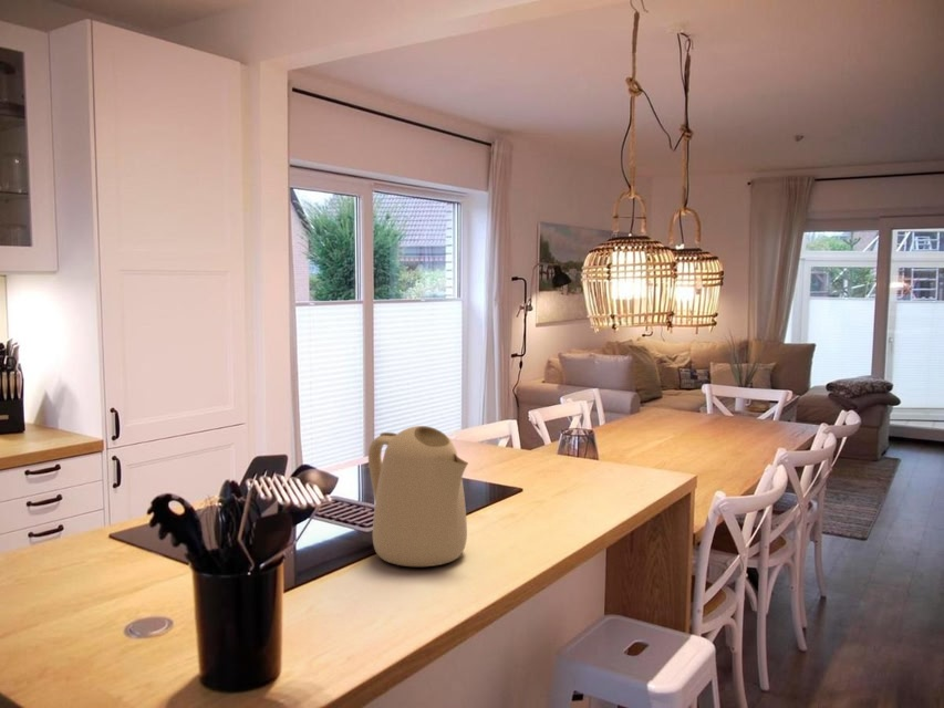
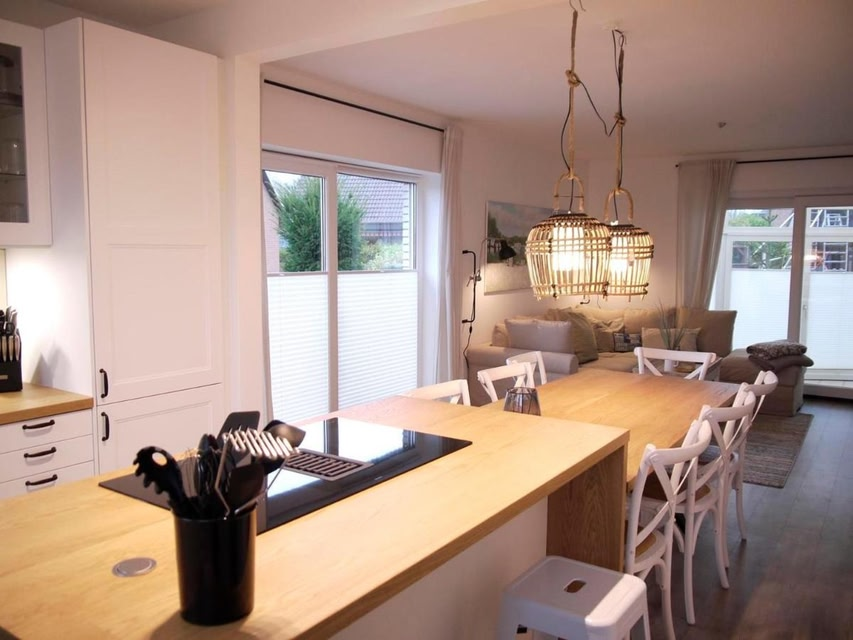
- kettle (415, 489)
